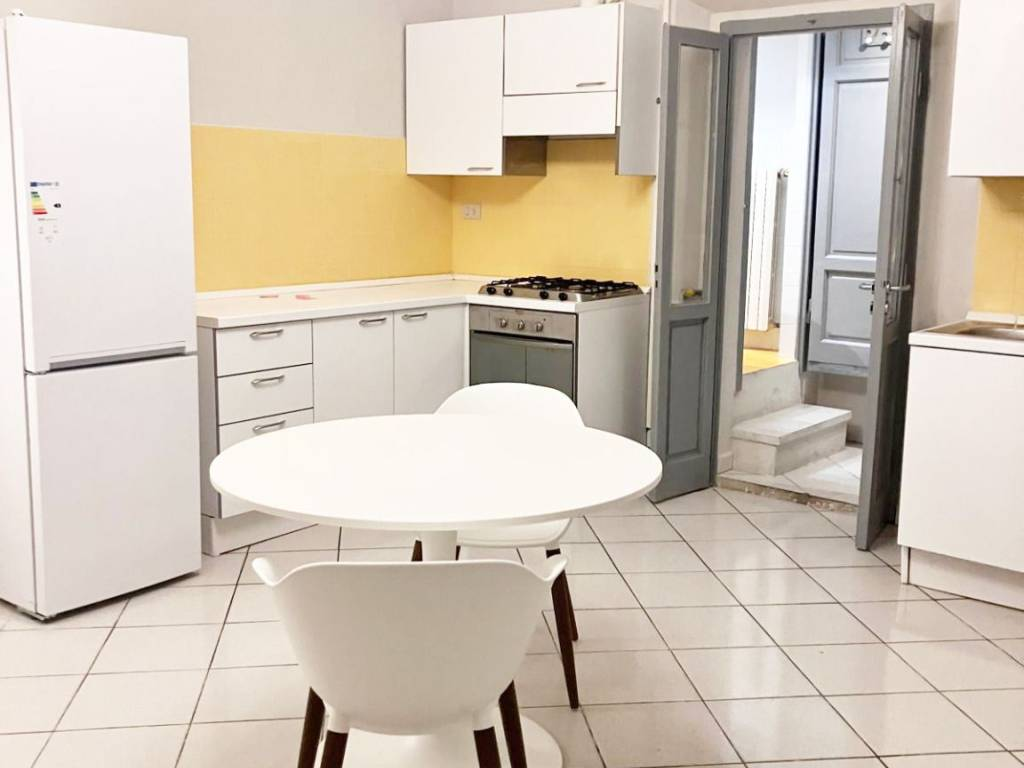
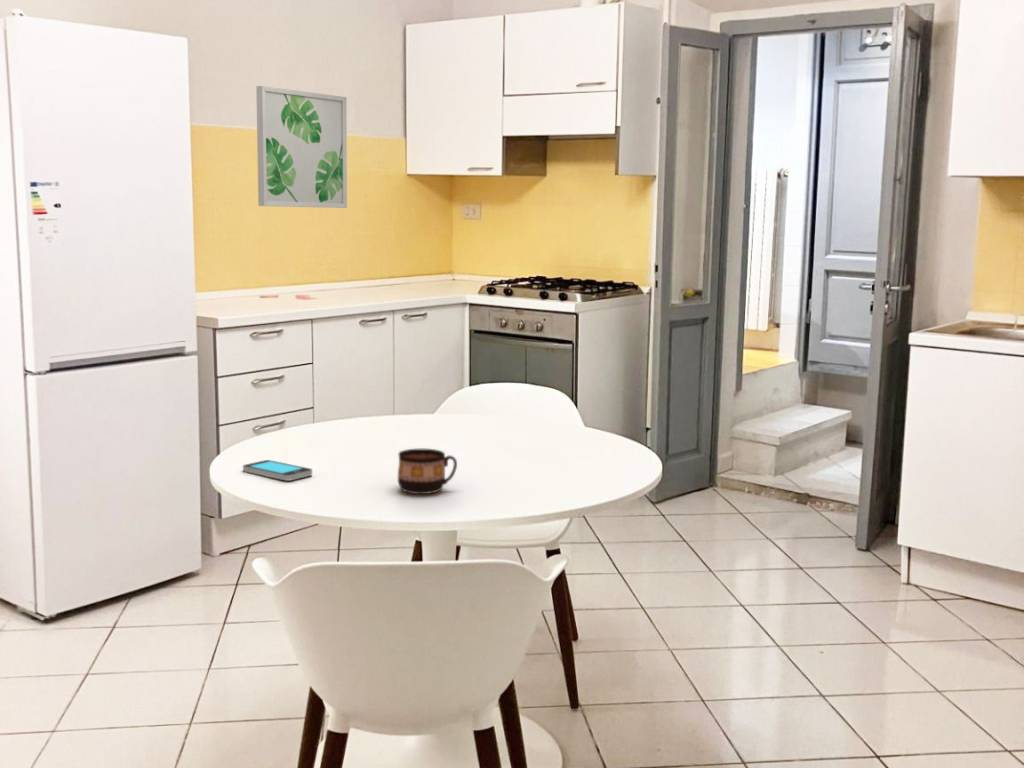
+ smartphone (277, 470)
+ cup (423, 472)
+ wall art (303, 149)
